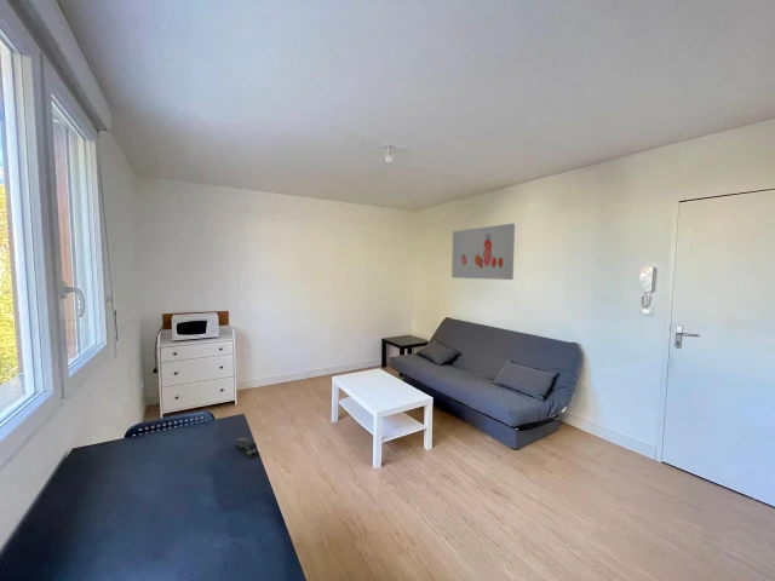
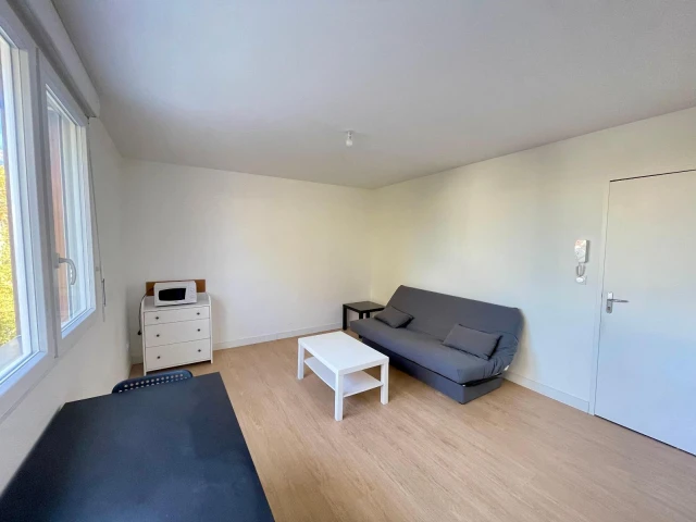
- stapler (246, 444)
- wall art (480, 253)
